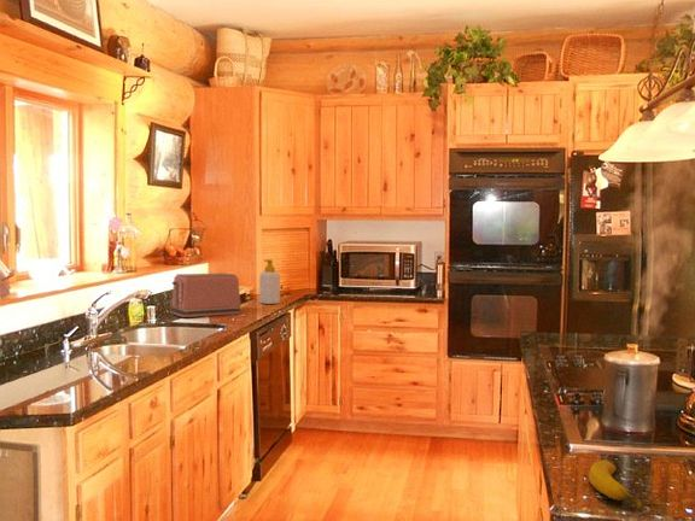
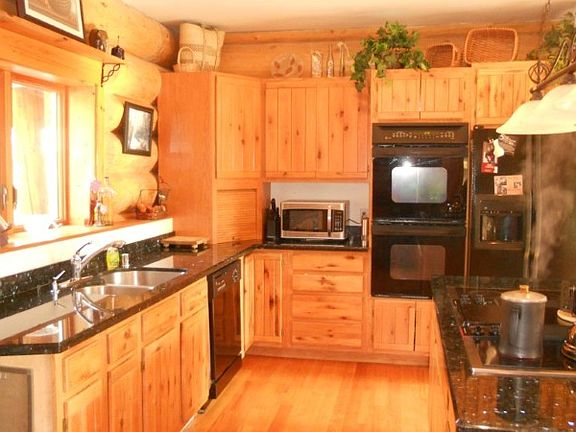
- banana (612, 480)
- toaster (204, 293)
- soap bottle (269, 281)
